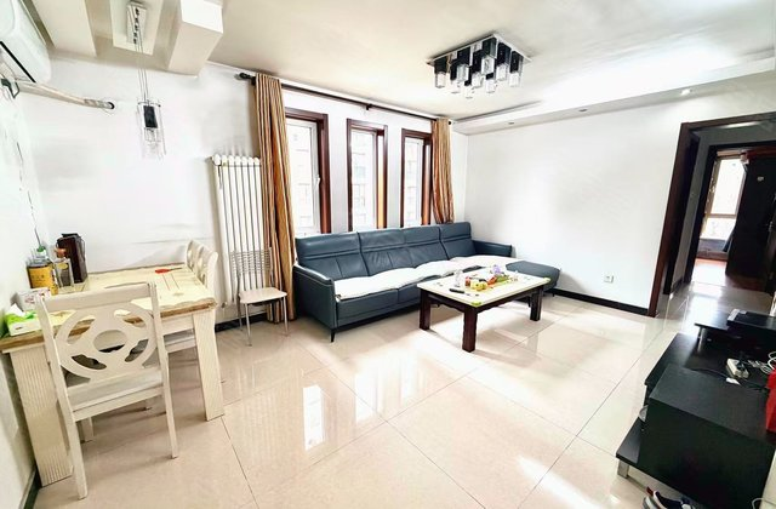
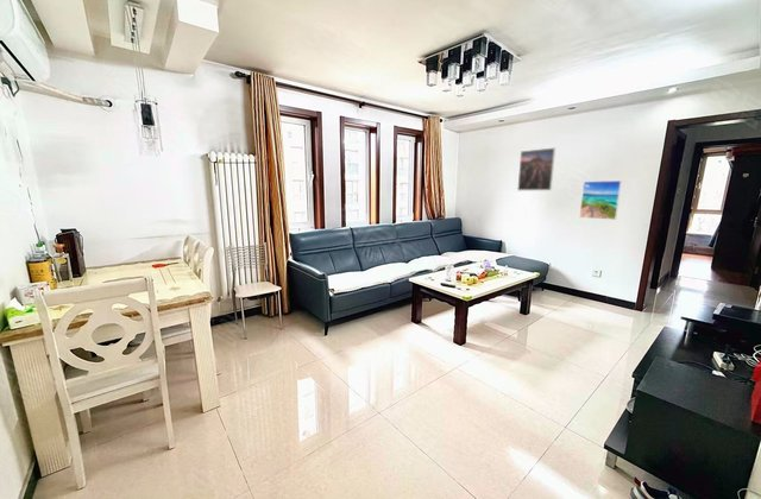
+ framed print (599, 200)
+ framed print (535, 170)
